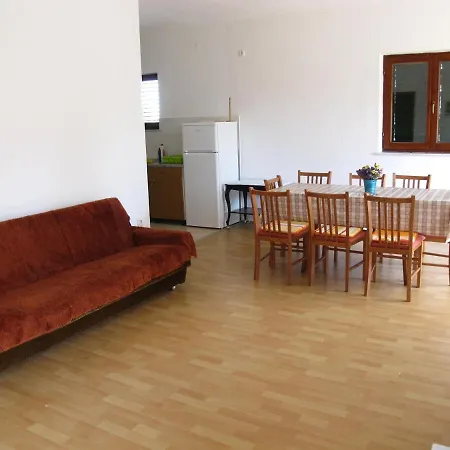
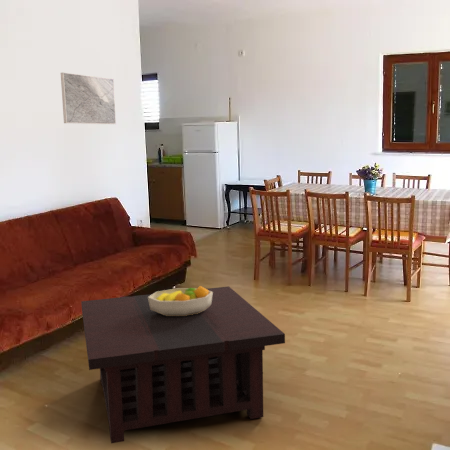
+ fruit bowl (180, 298)
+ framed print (89, 100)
+ coffee table (173, 356)
